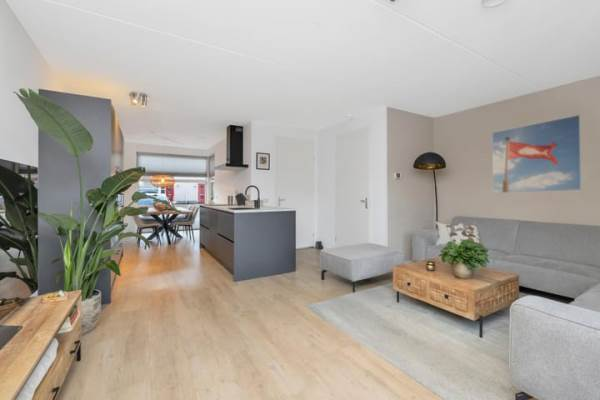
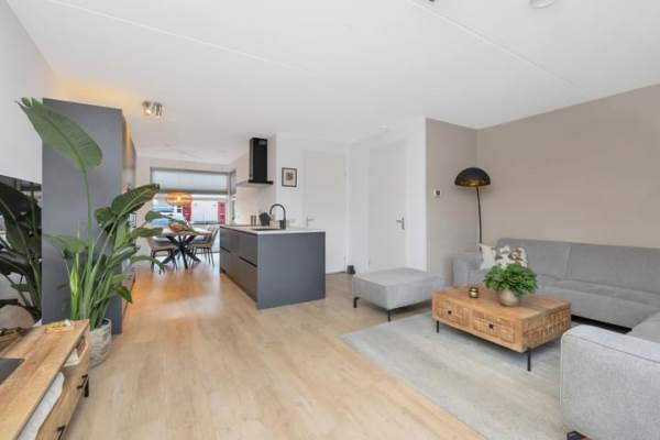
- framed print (532, 158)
